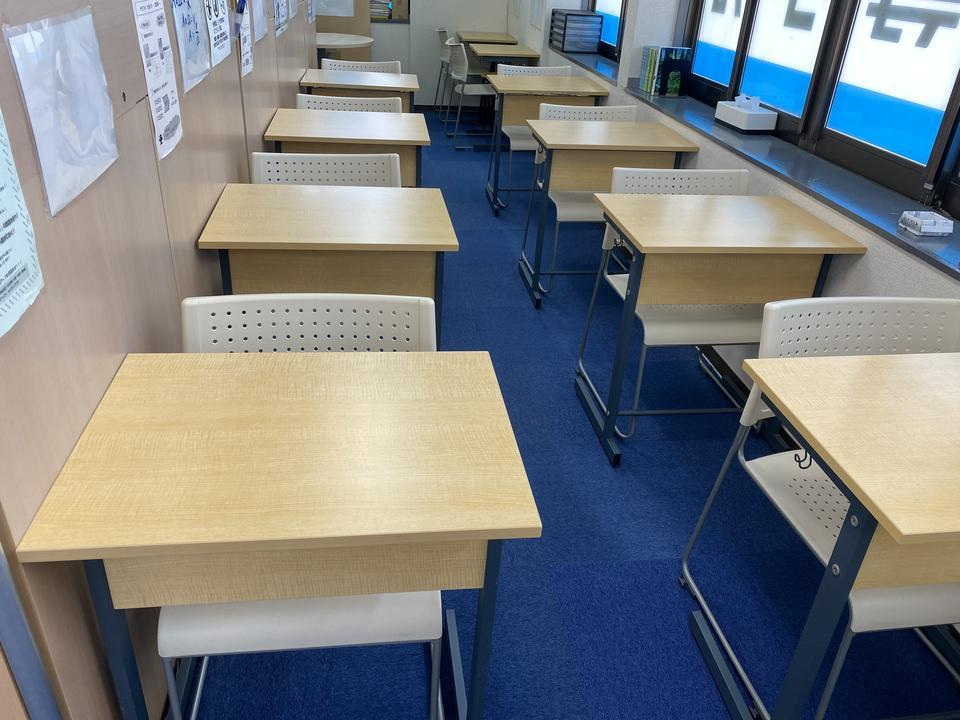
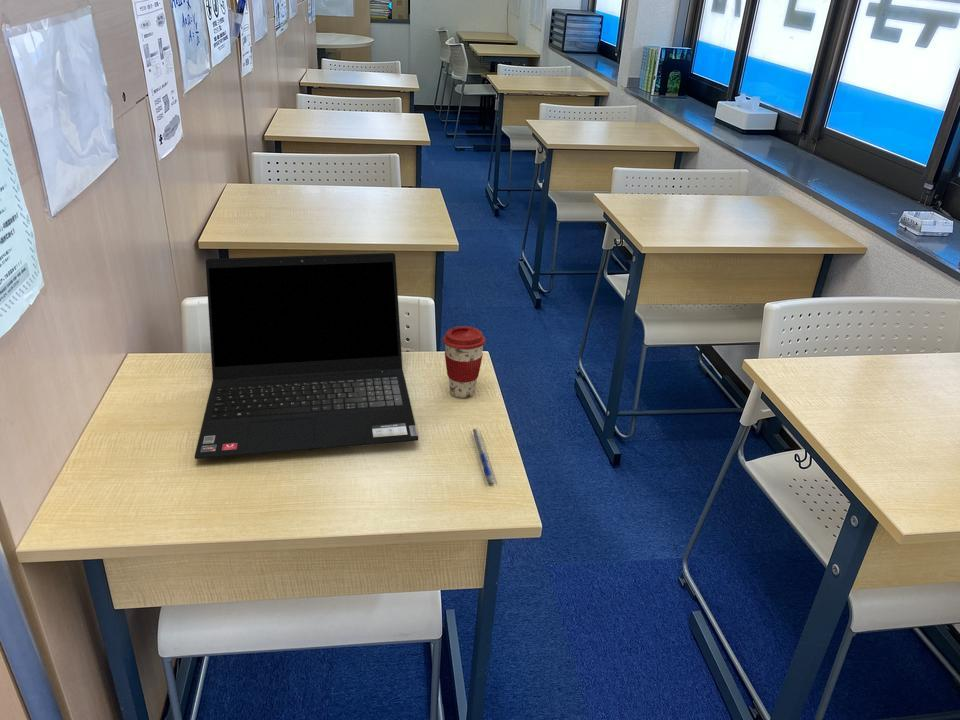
+ pen (482, 454)
+ laptop computer (306, 347)
+ coffee cup (463, 362)
